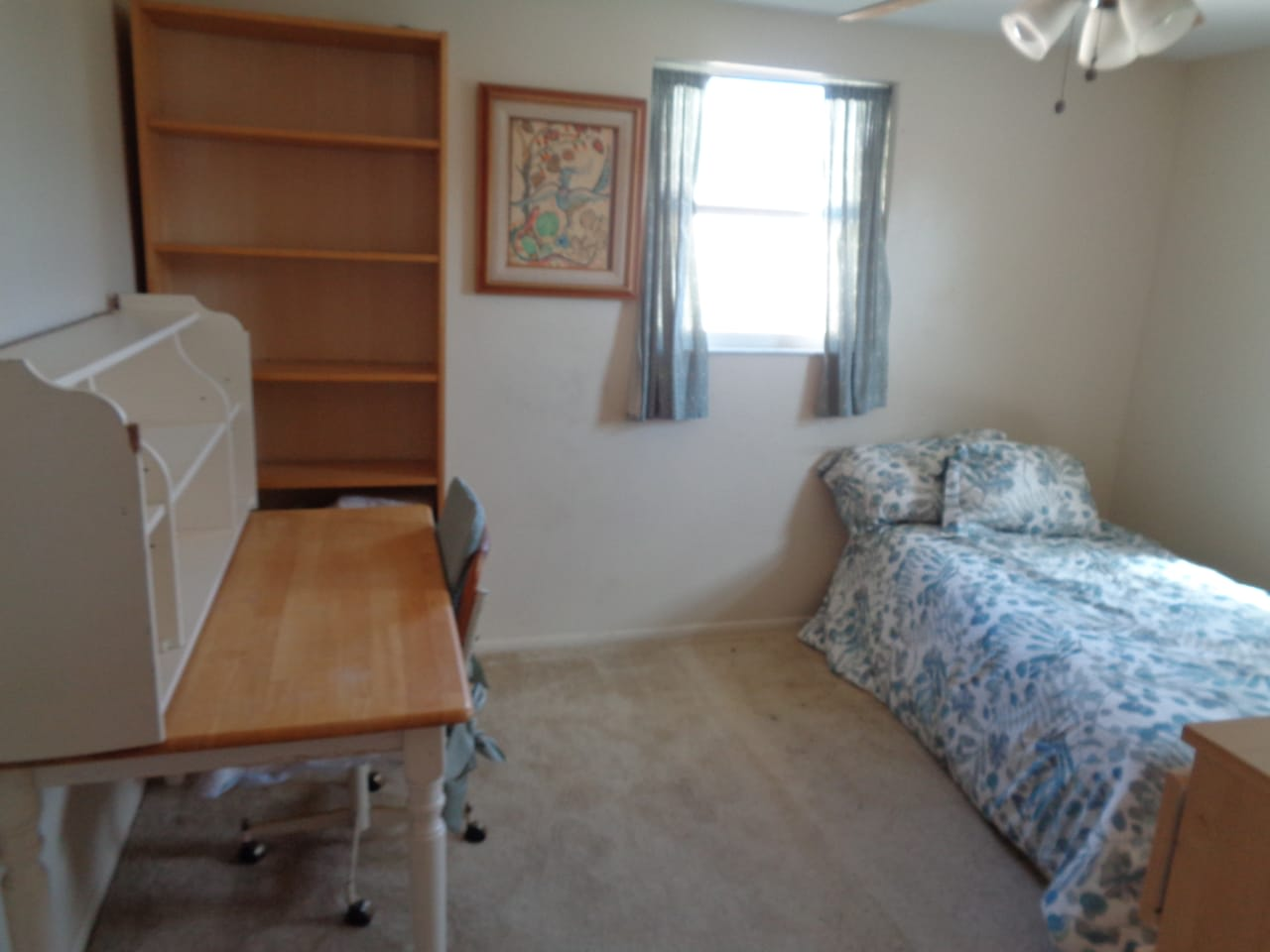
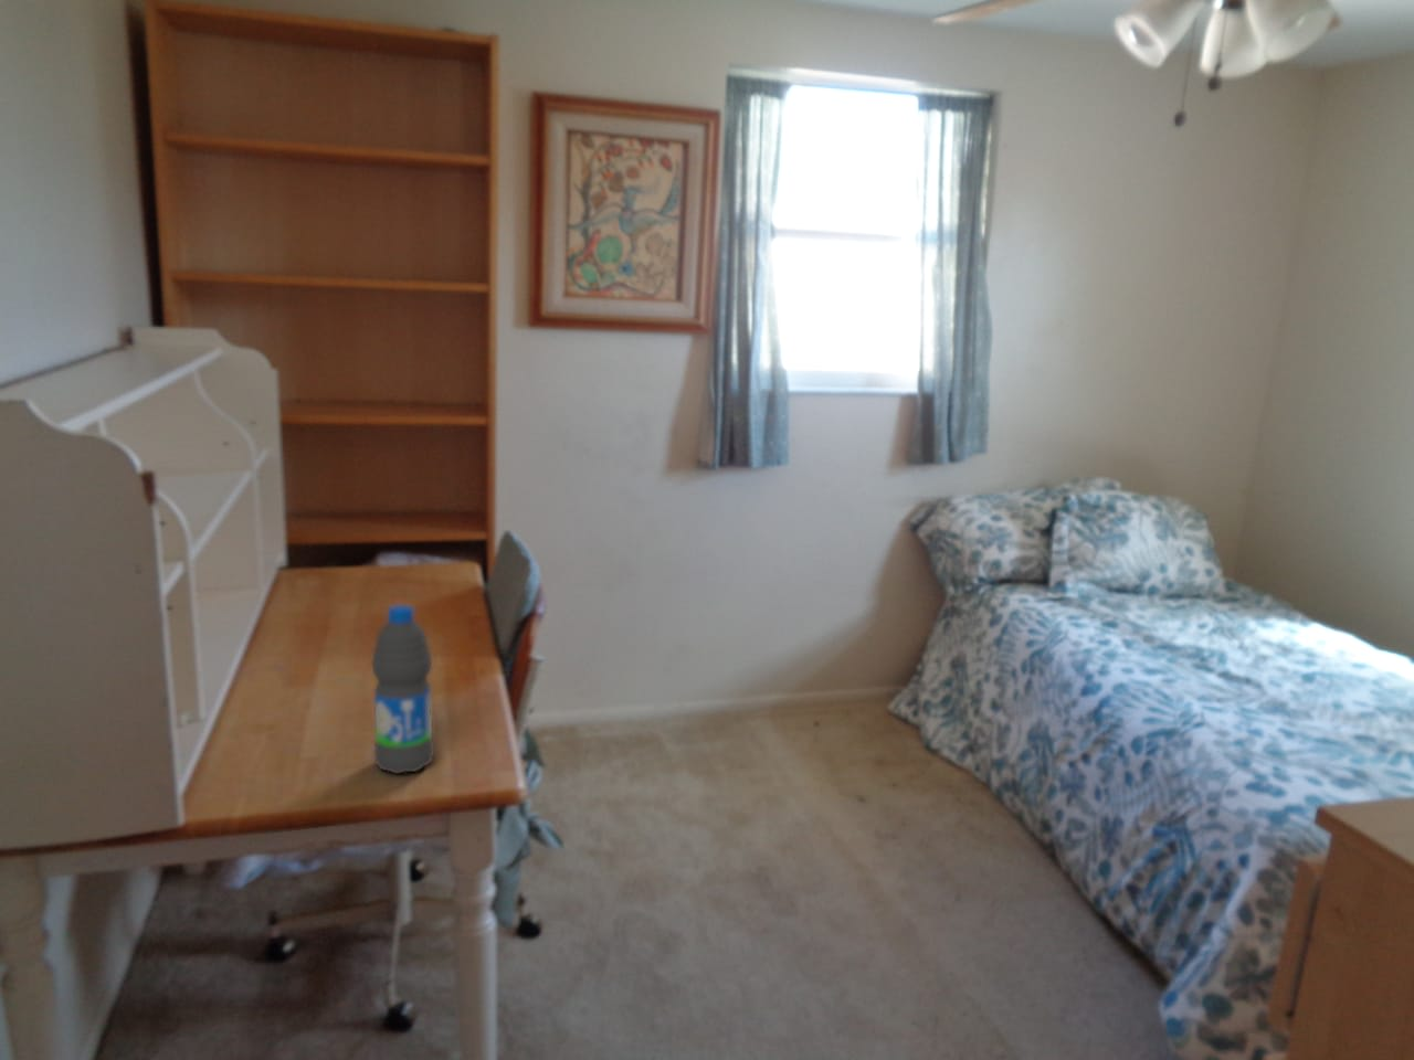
+ water bottle (402, 687)
